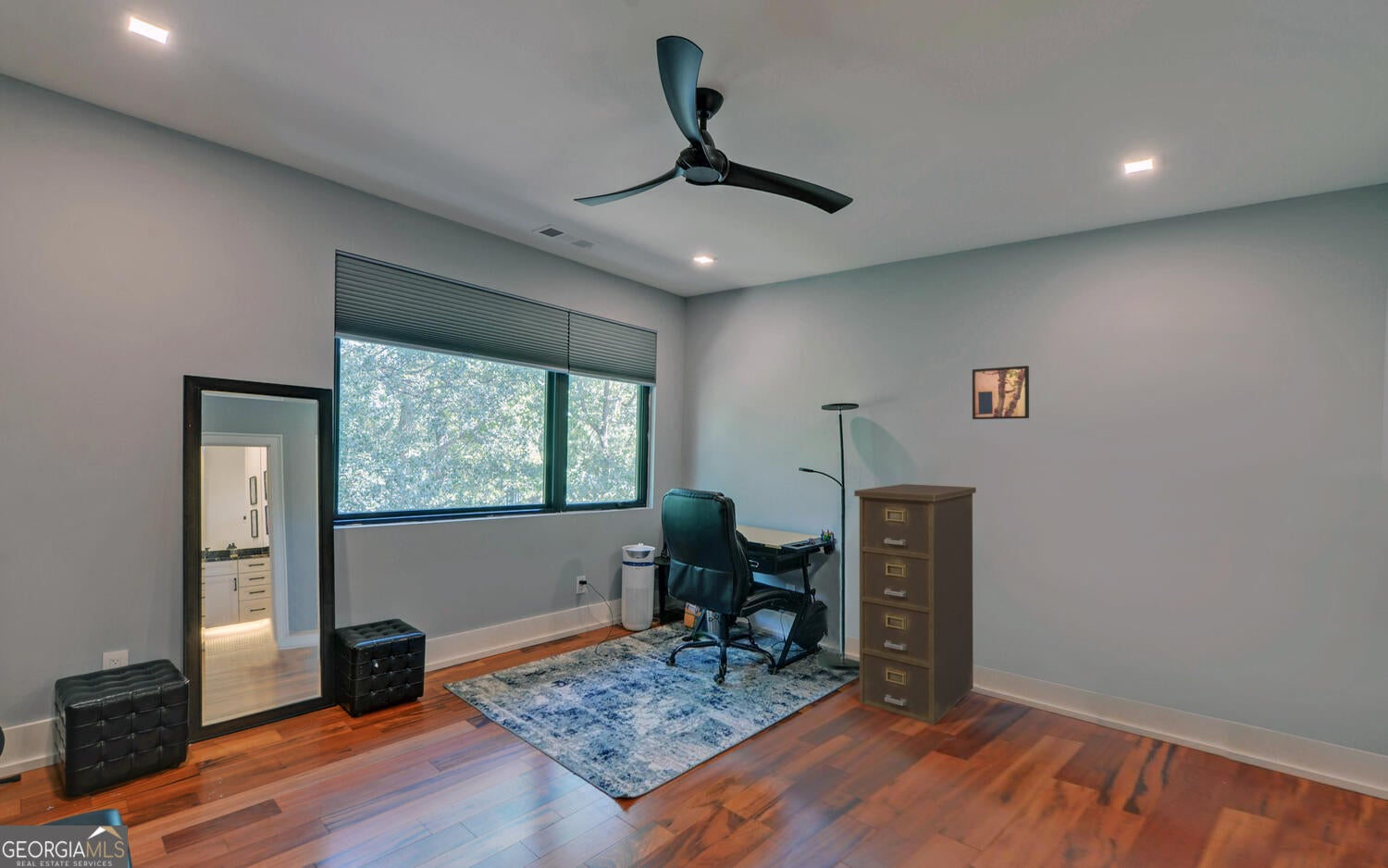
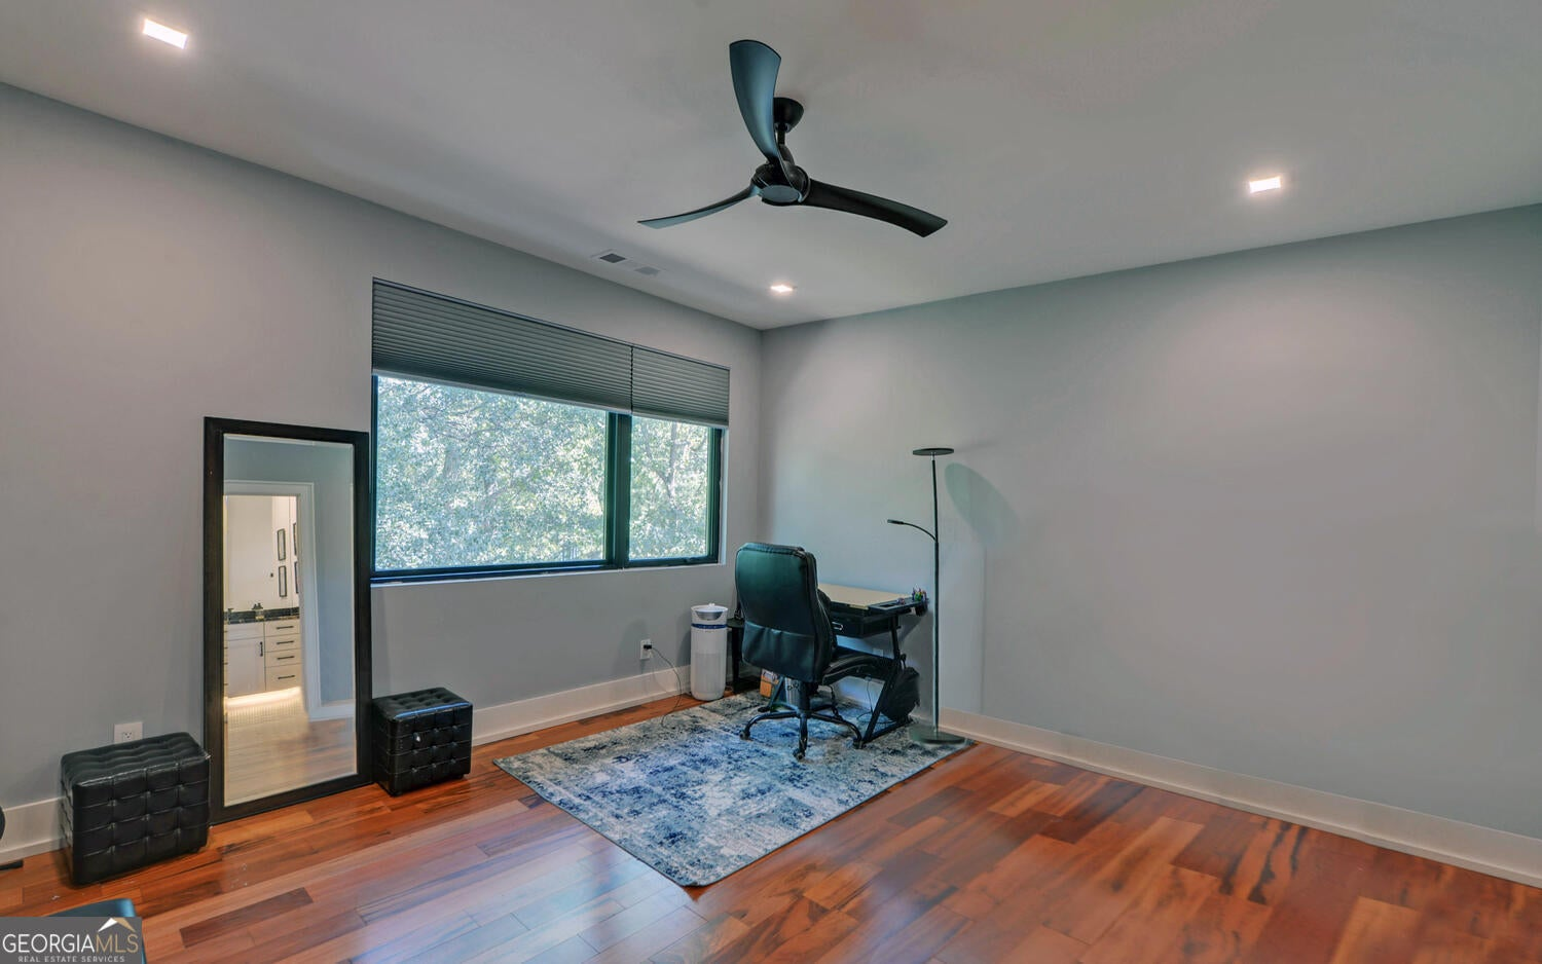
- wall art (999, 393)
- filing cabinet (917, 592)
